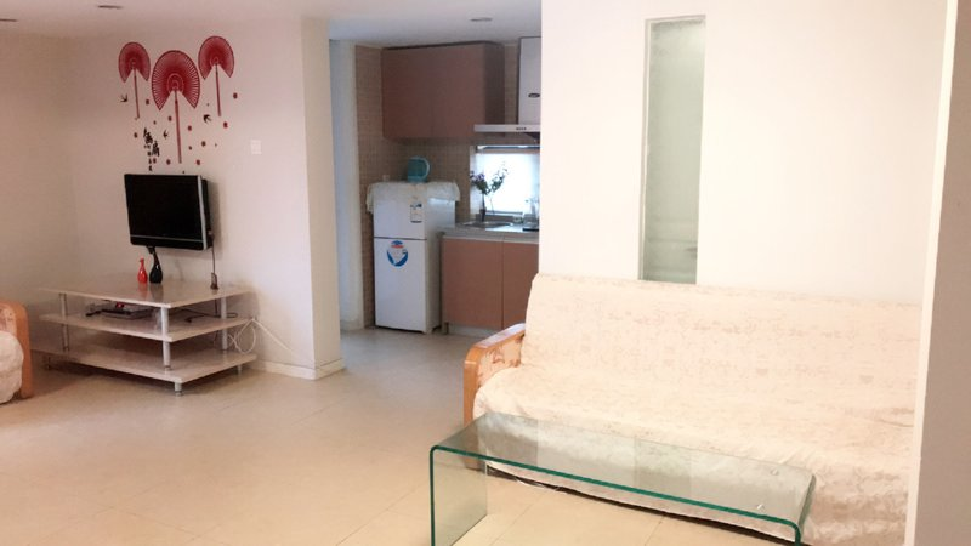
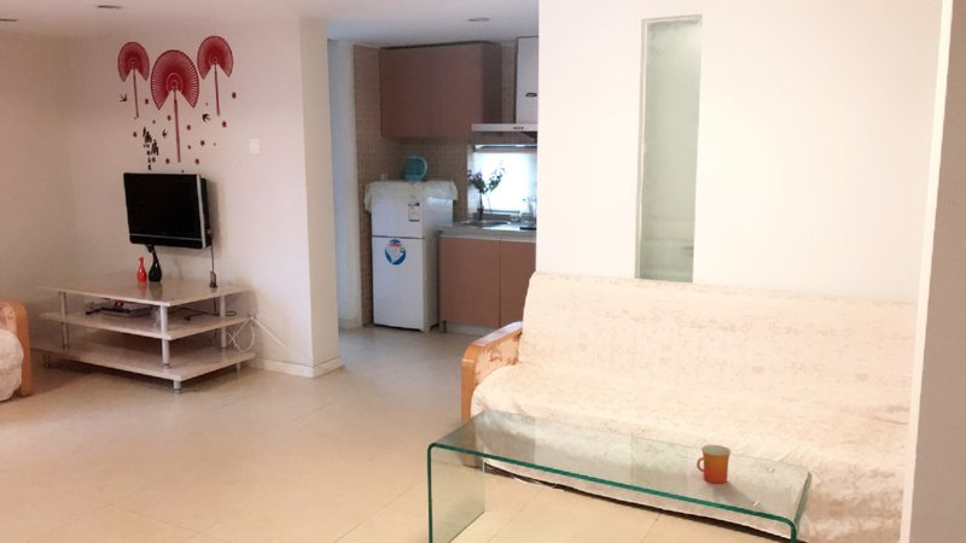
+ mug (714, 465)
